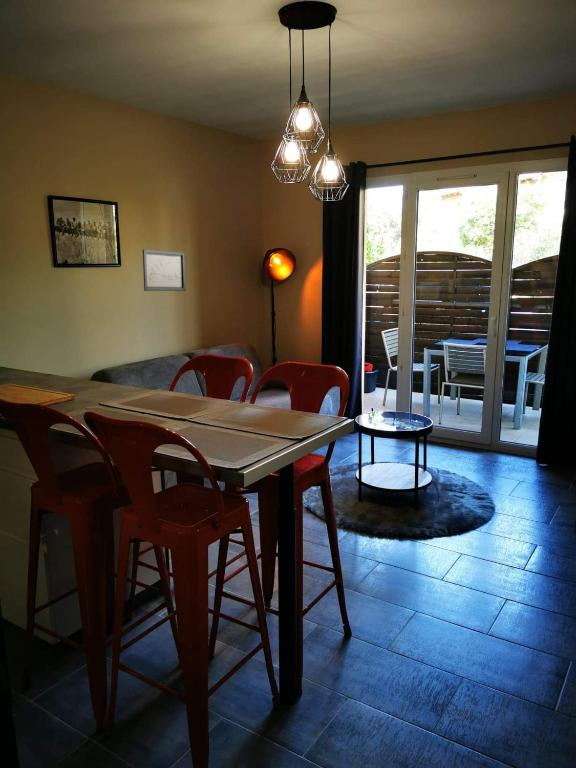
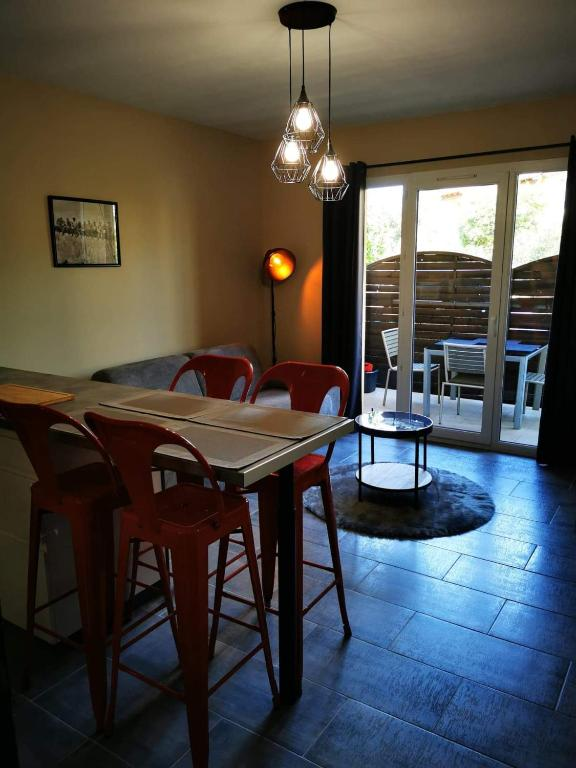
- wall art (165, 271)
